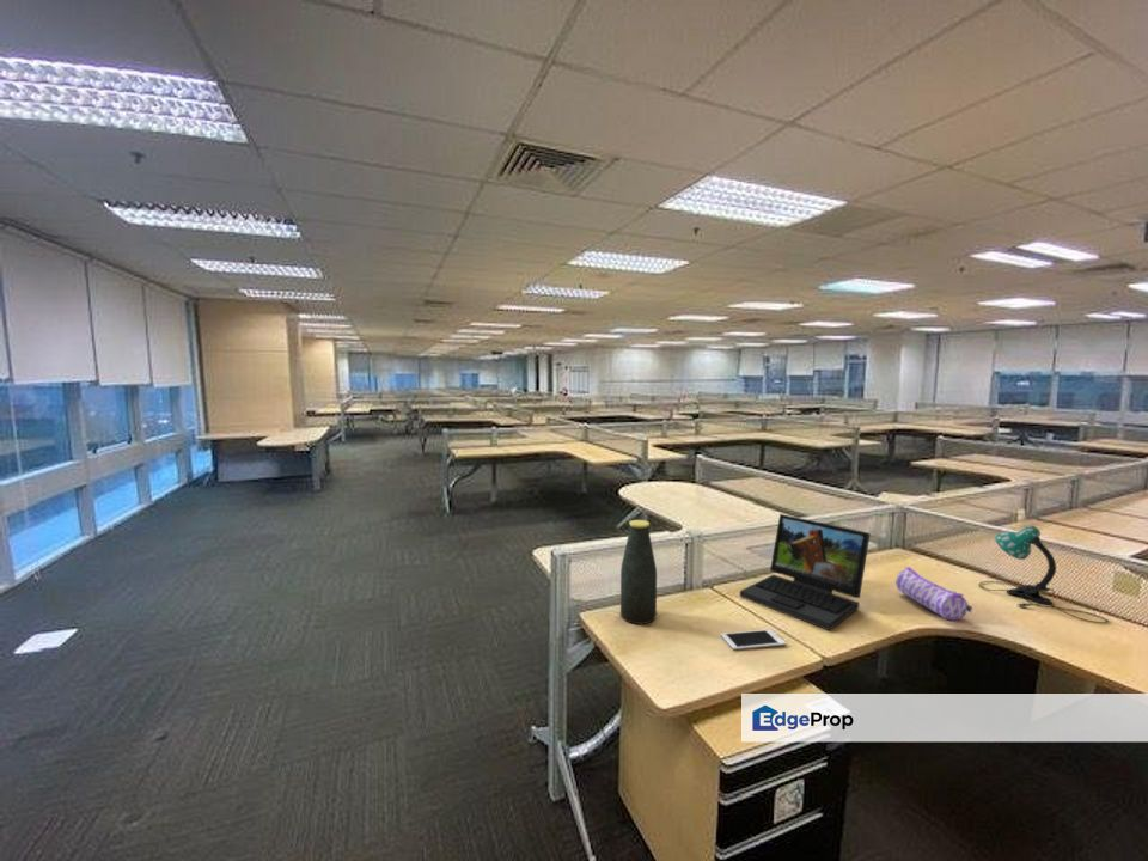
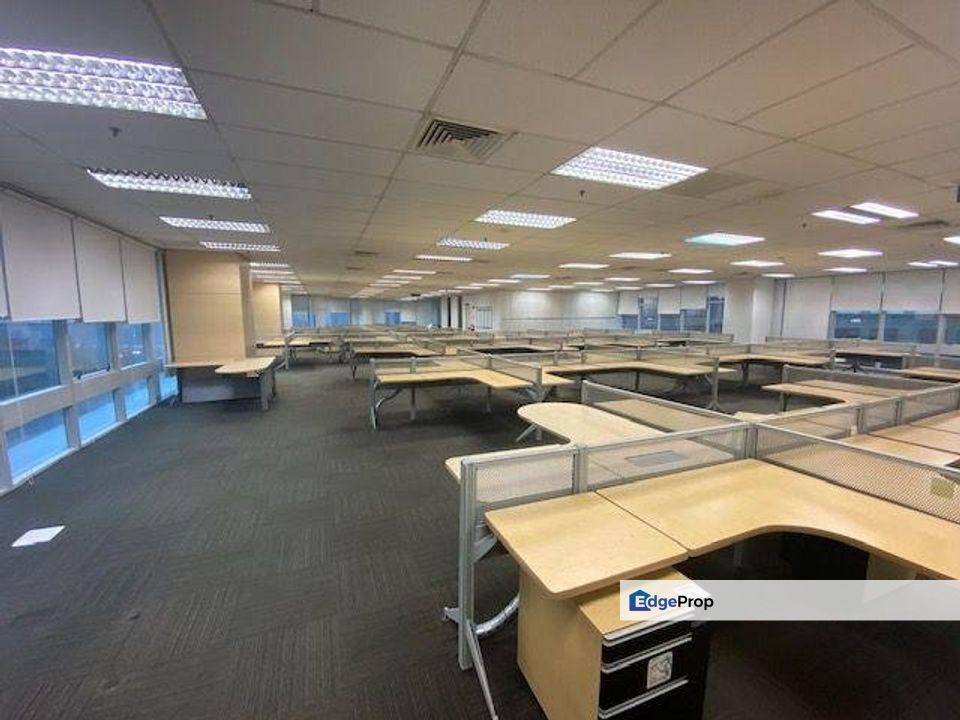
- bottle (639, 569)
- desk lamp (1048, 569)
- pencil case (929, 592)
- laptop (804, 564)
- cell phone (752, 639)
